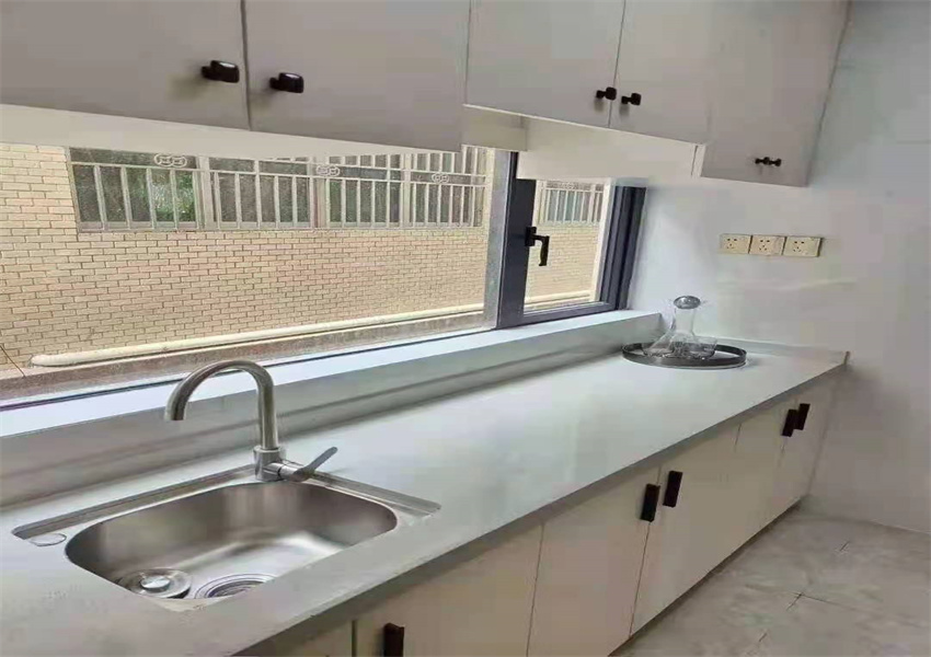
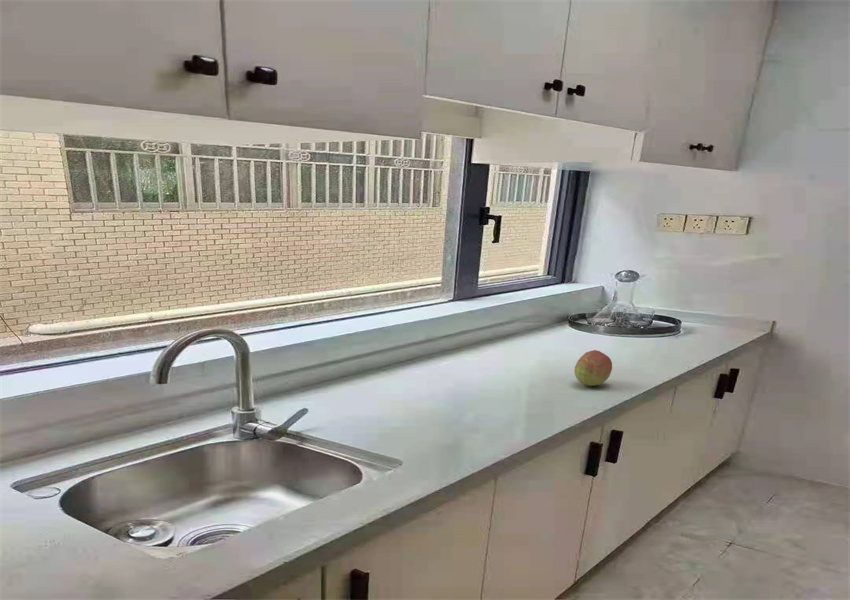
+ fruit (592, 368)
